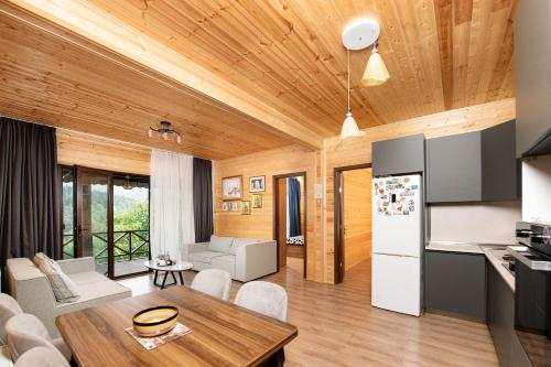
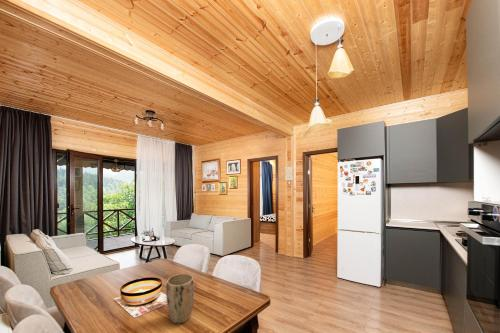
+ plant pot (180, 298)
